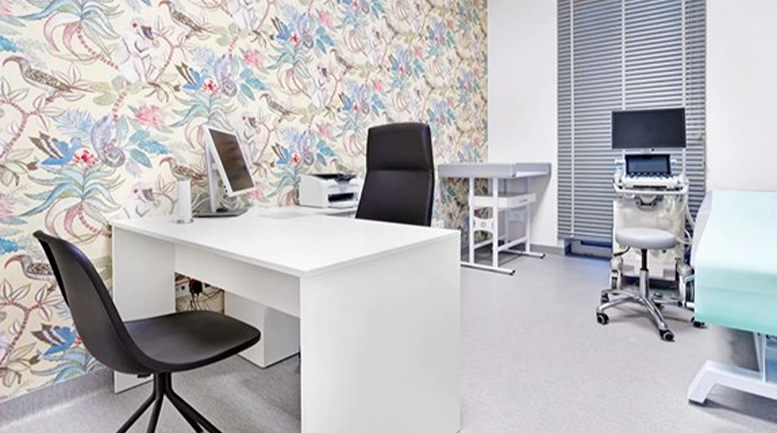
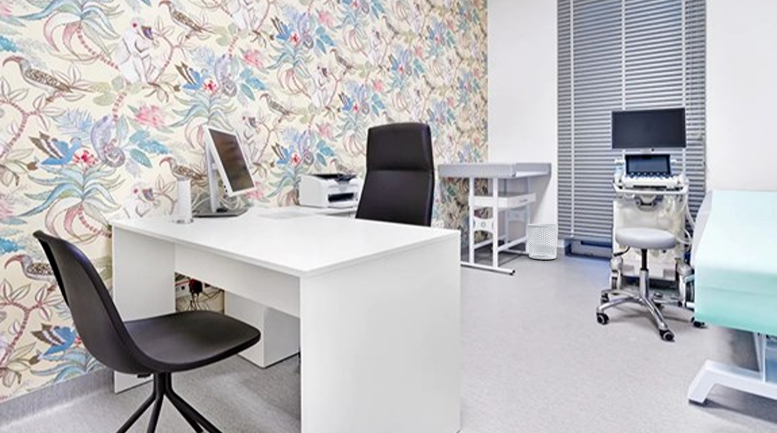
+ waste bin (542, 241)
